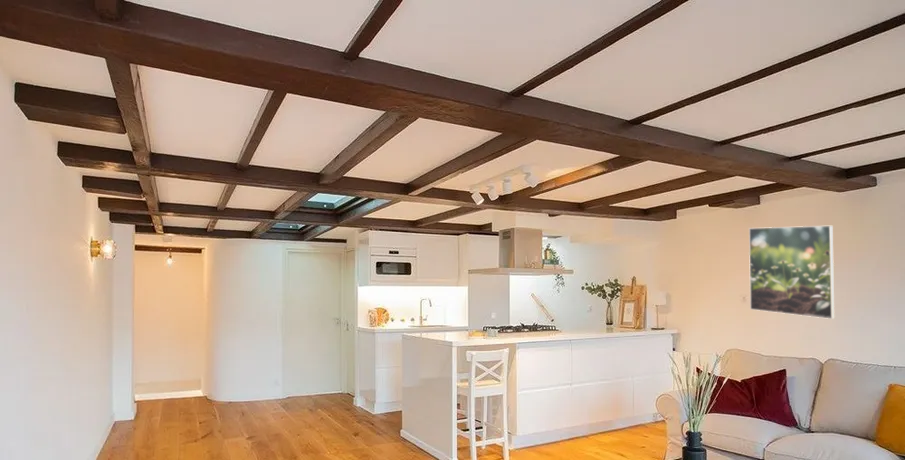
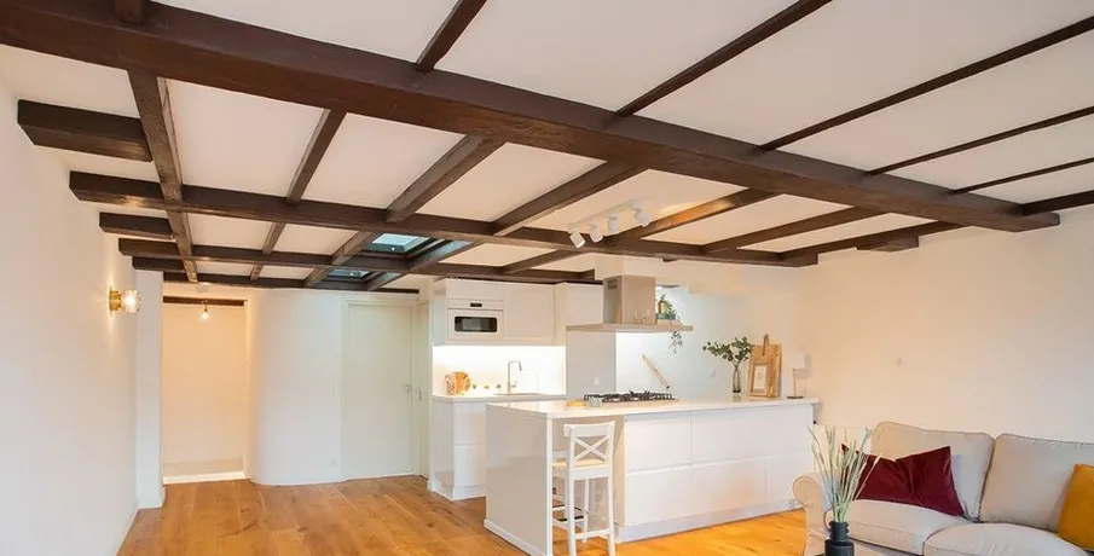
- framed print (788, 270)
